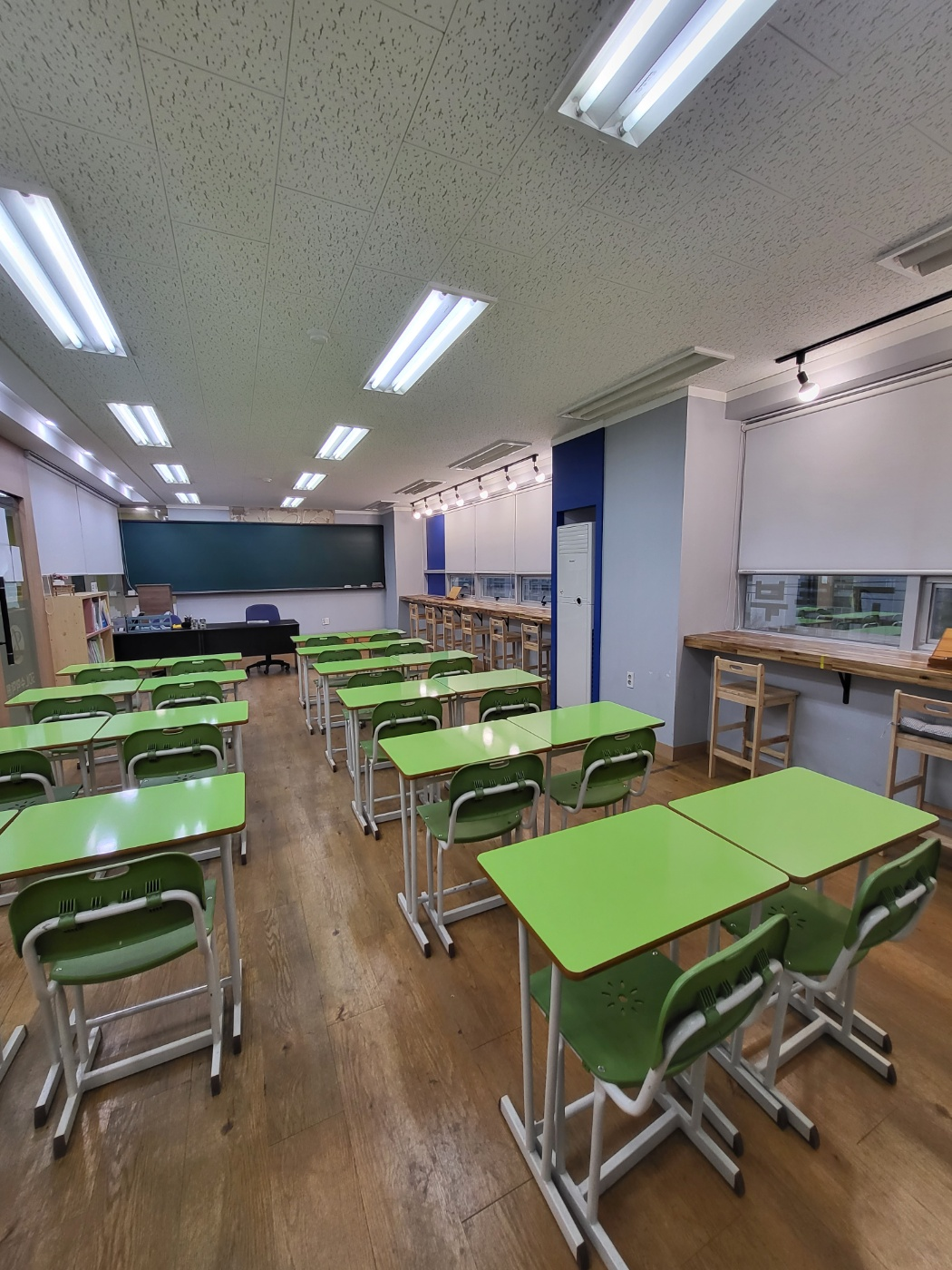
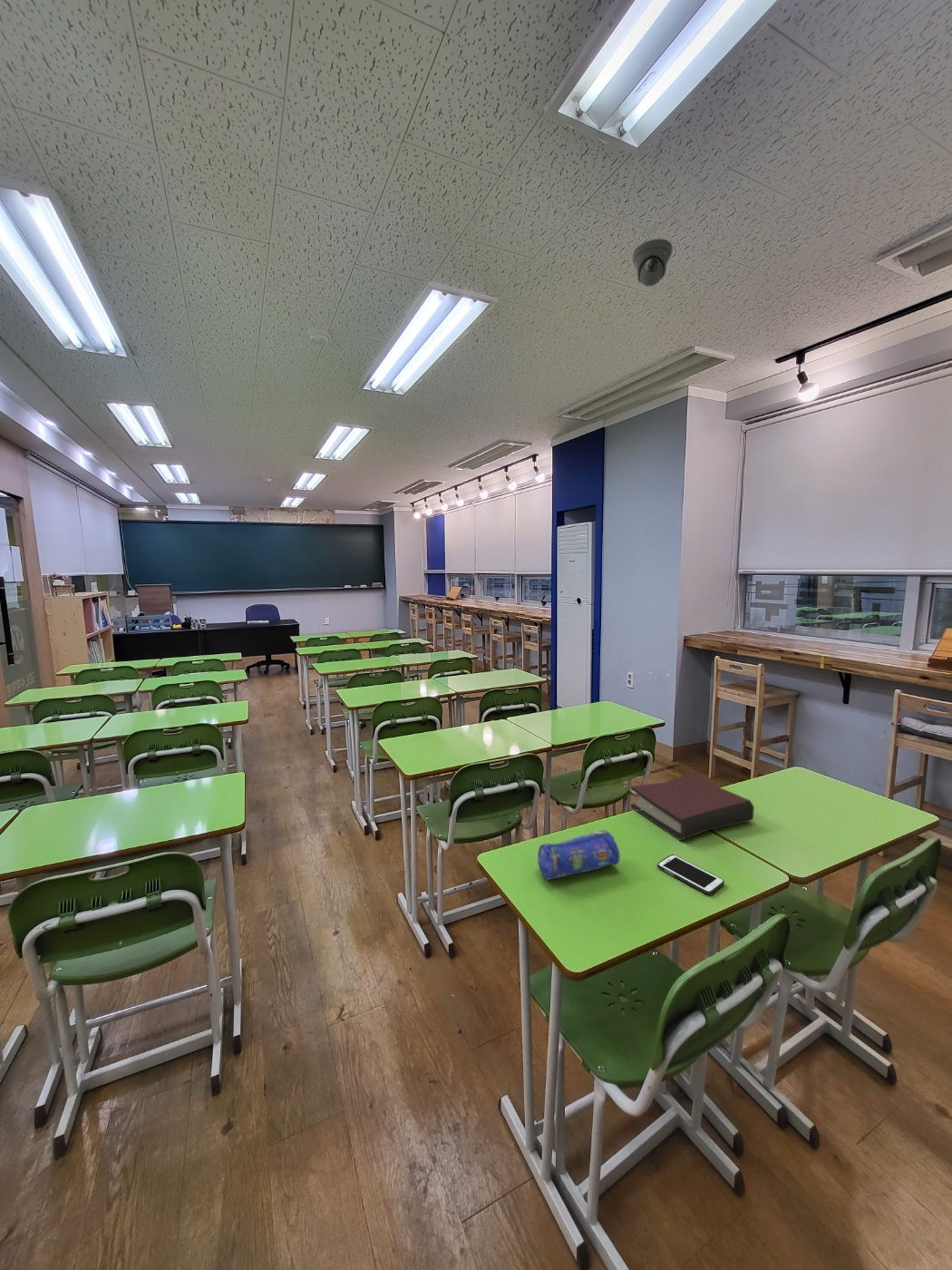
+ security camera (651, 268)
+ hardback book (690, 803)
+ pencil case (578, 853)
+ cell phone (689, 874)
